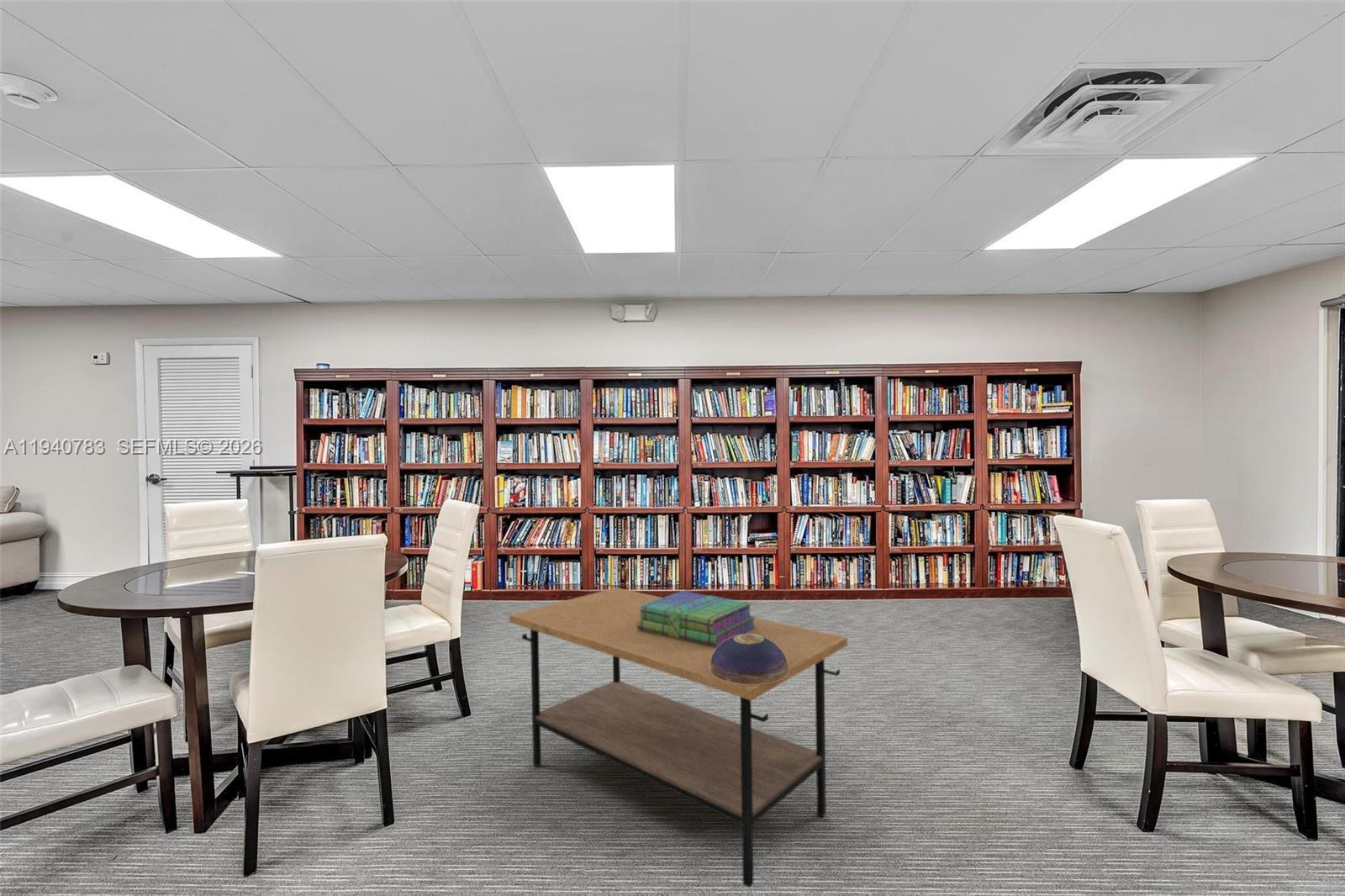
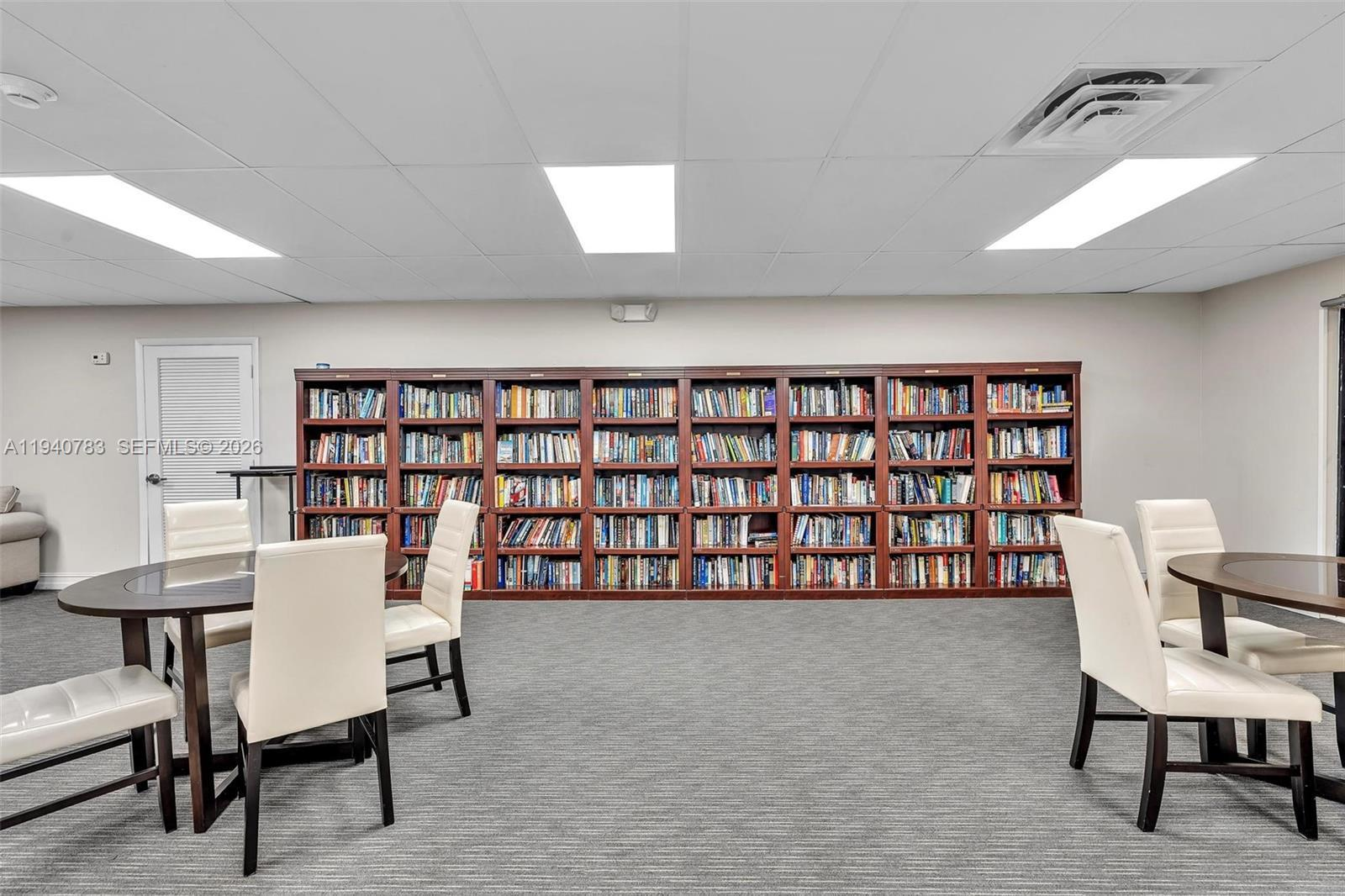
- coffee table (667, 707)
- decorative bowl (748, 651)
- stack of books (696, 615)
